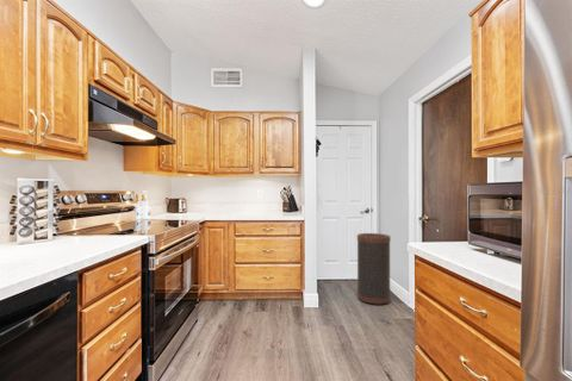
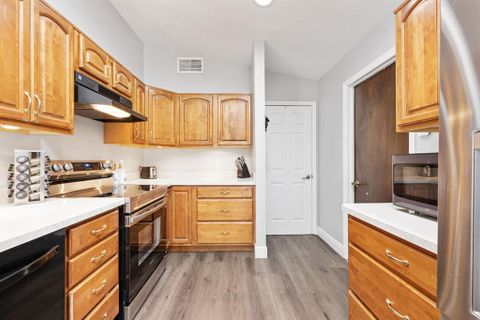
- trash can (373, 267)
